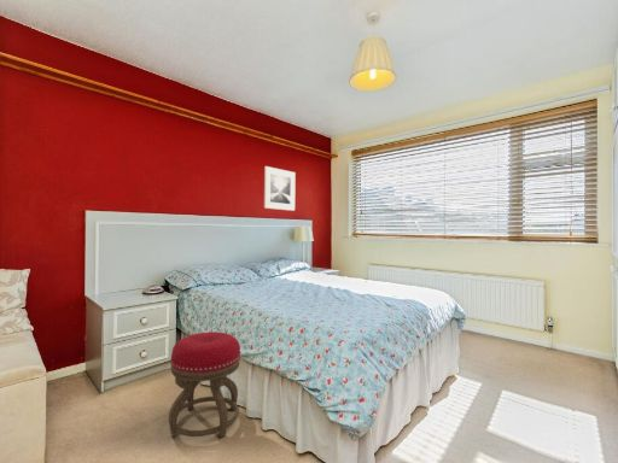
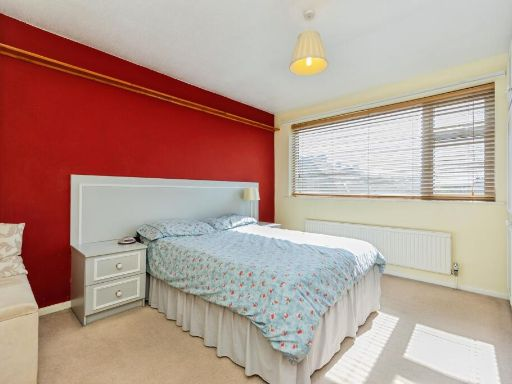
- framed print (280, 189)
- stool (205, 380)
